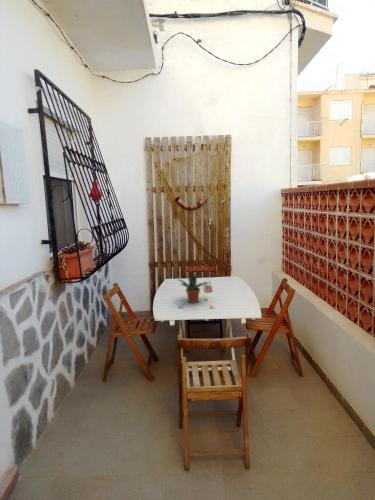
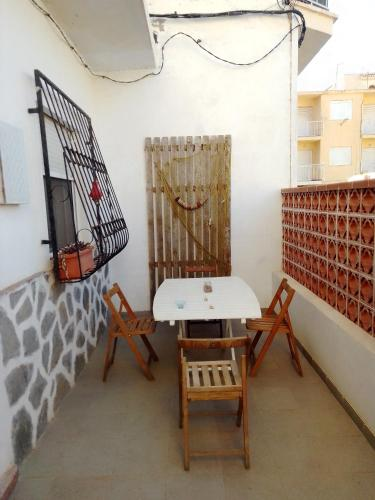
- potted plant (193, 287)
